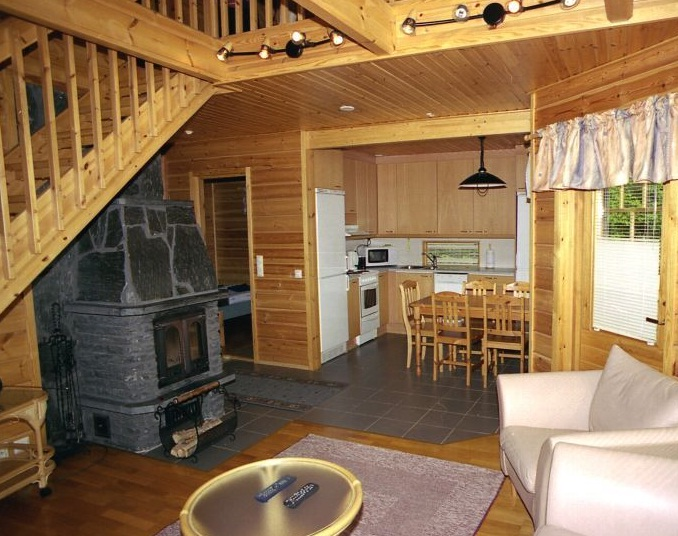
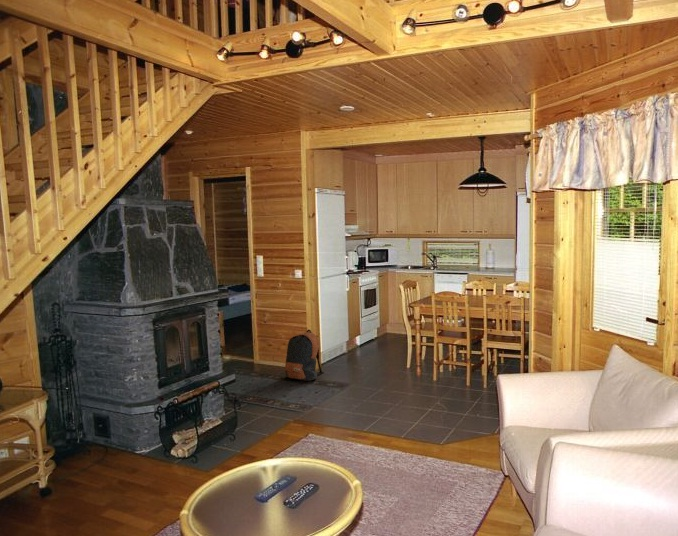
+ backpack (304, 353)
